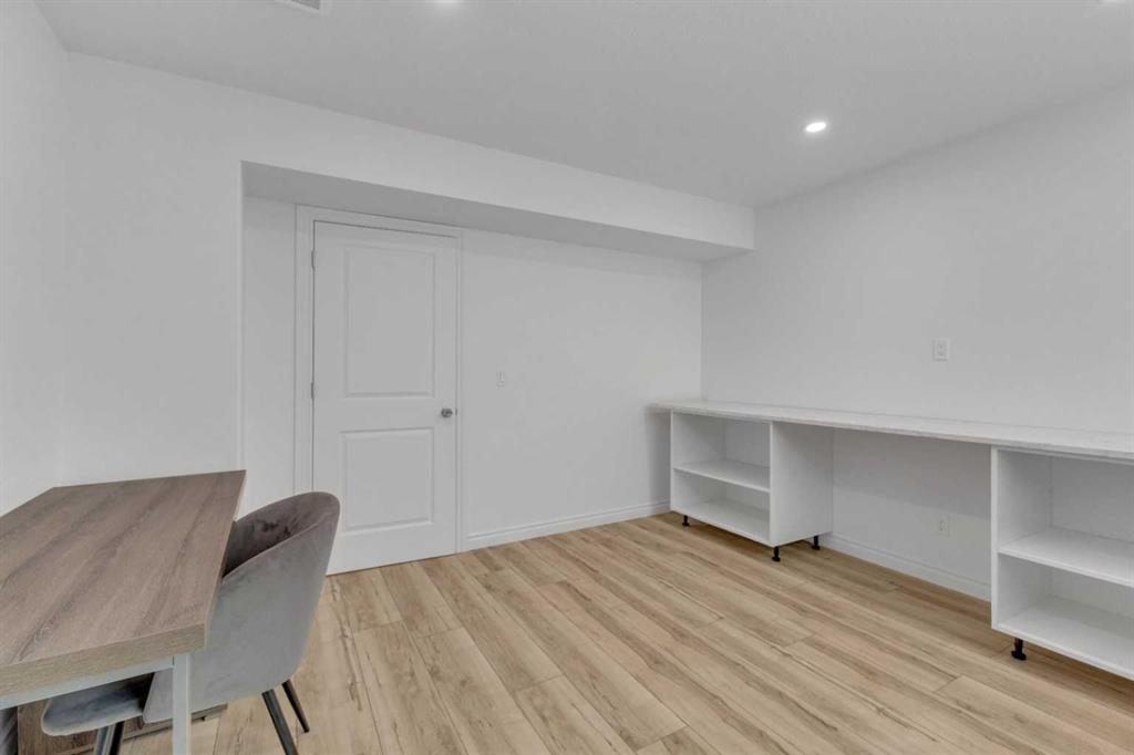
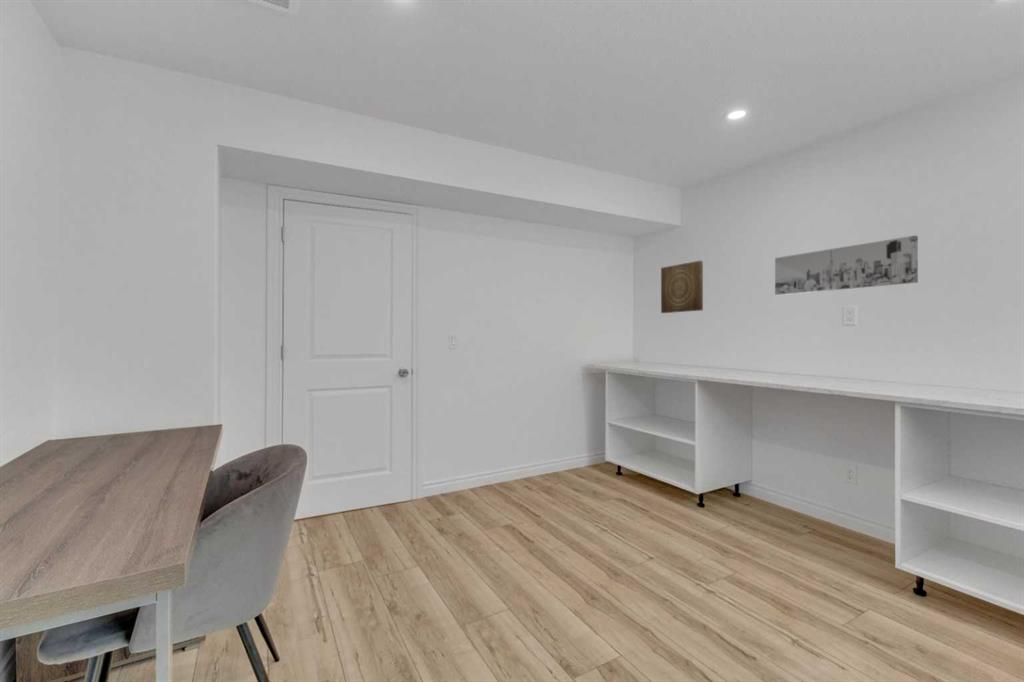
+ wall art (680, 288)
+ wall art (838, 268)
